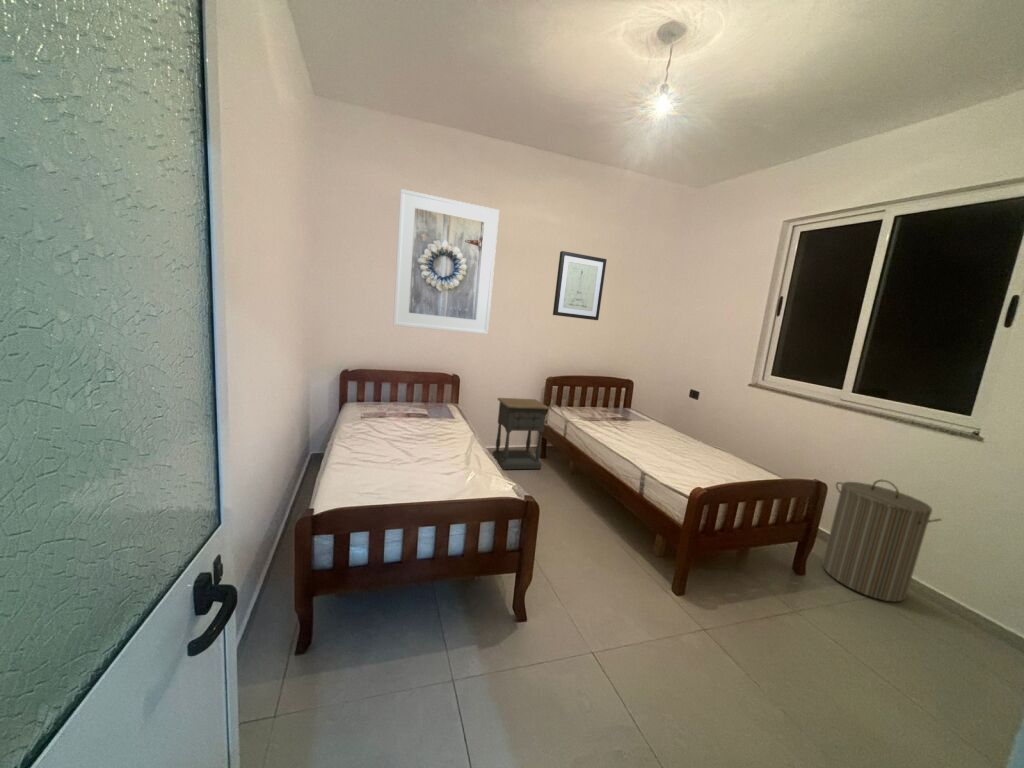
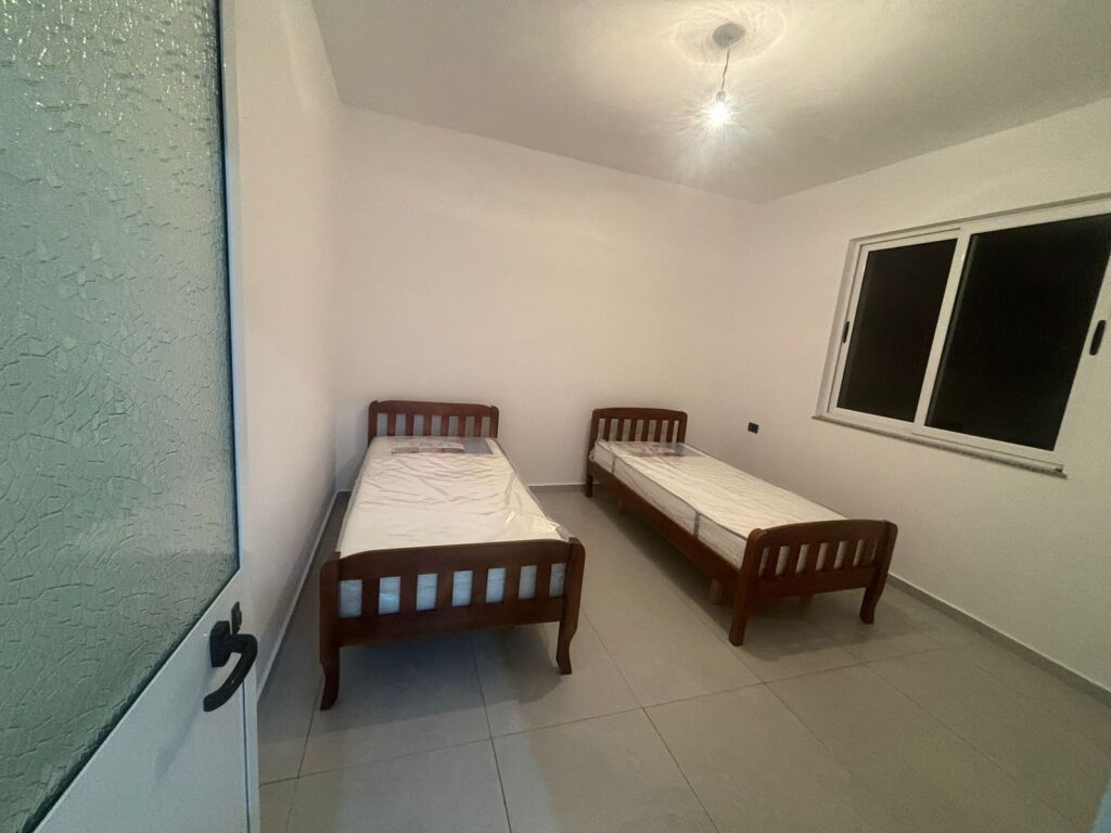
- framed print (447, 266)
- nightstand (519, 430)
- laundry hamper (874, 531)
- wall art (579, 286)
